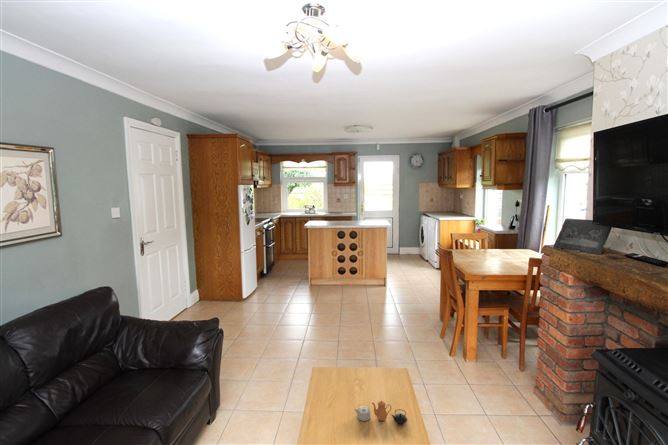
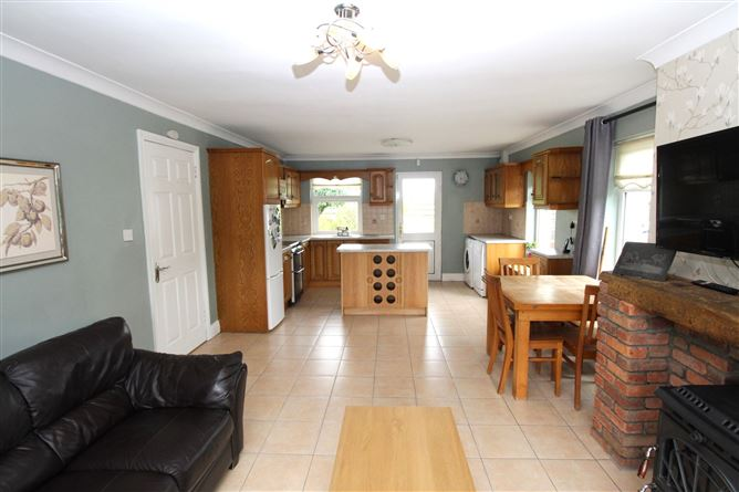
- teapot (380, 409)
